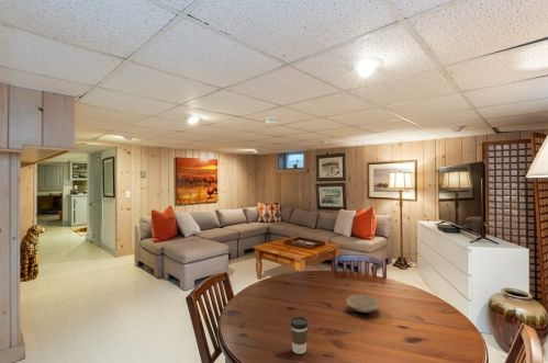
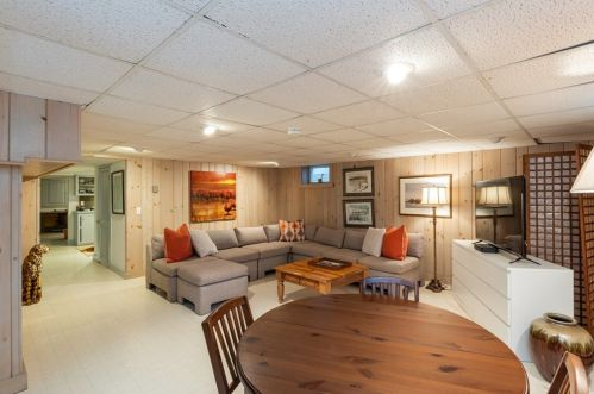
- coffee cup (299, 334)
- bowl (362, 305)
